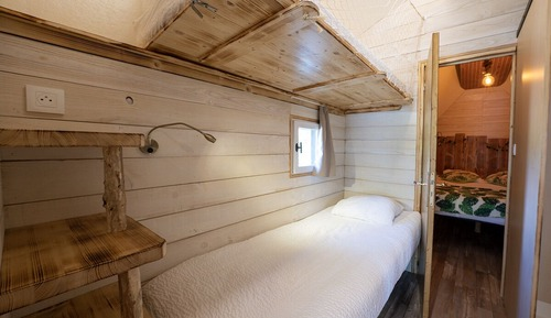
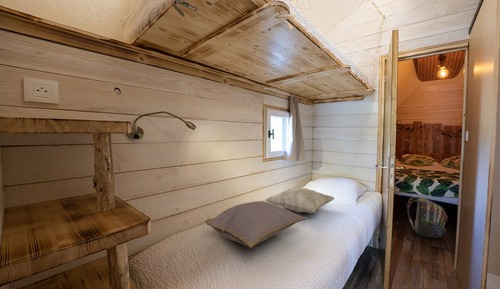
+ decorative pillow (300, 199)
+ backpack (426, 216)
+ cushion (257, 222)
